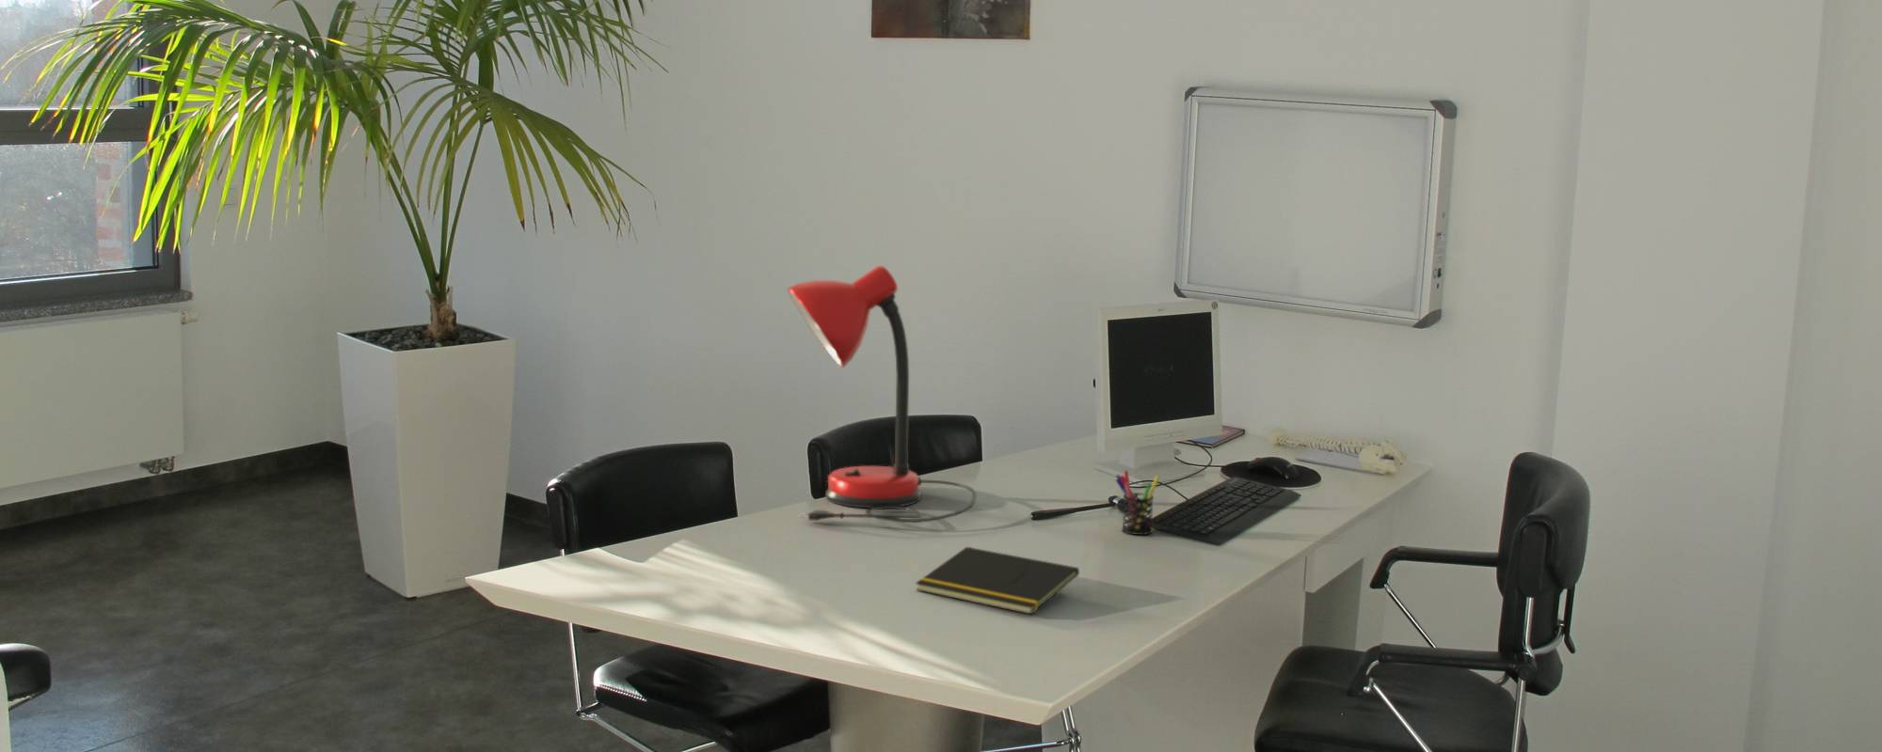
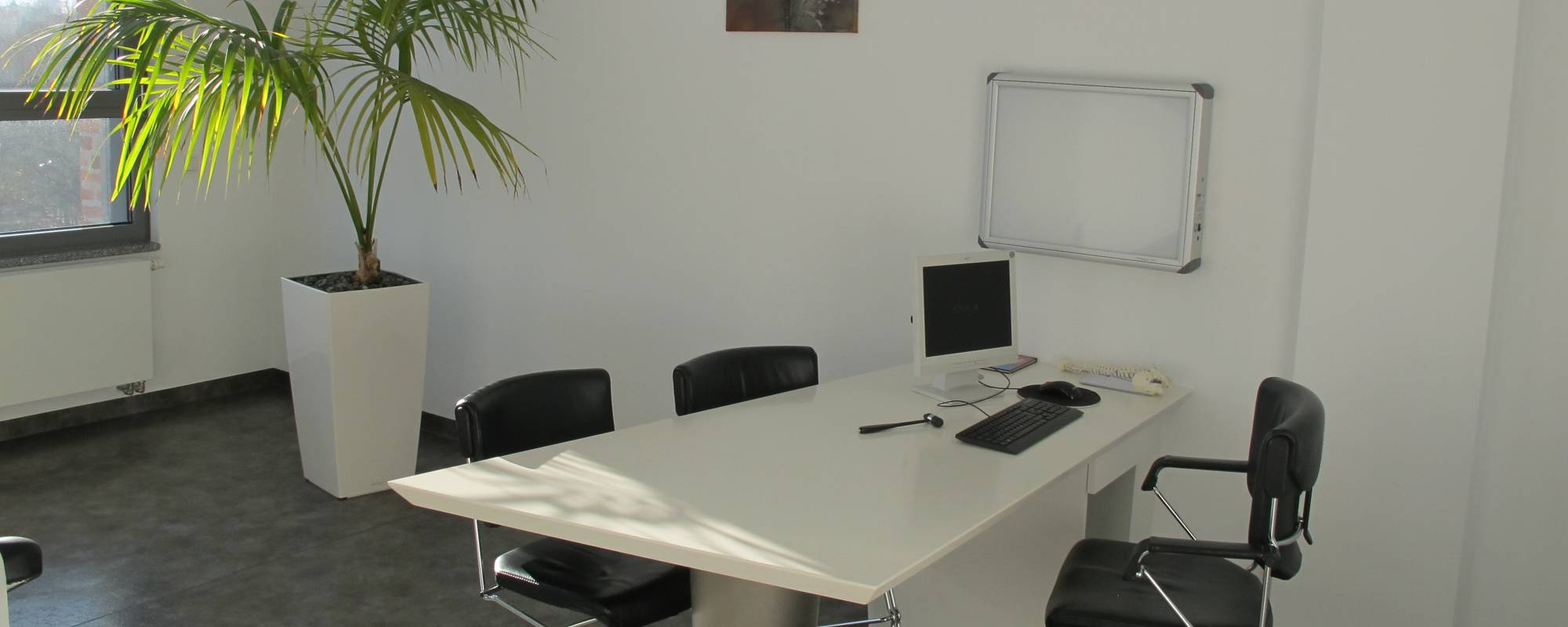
- pen holder (1138, 501)
- desk lamp (895, 389)
- notepad (996, 578)
